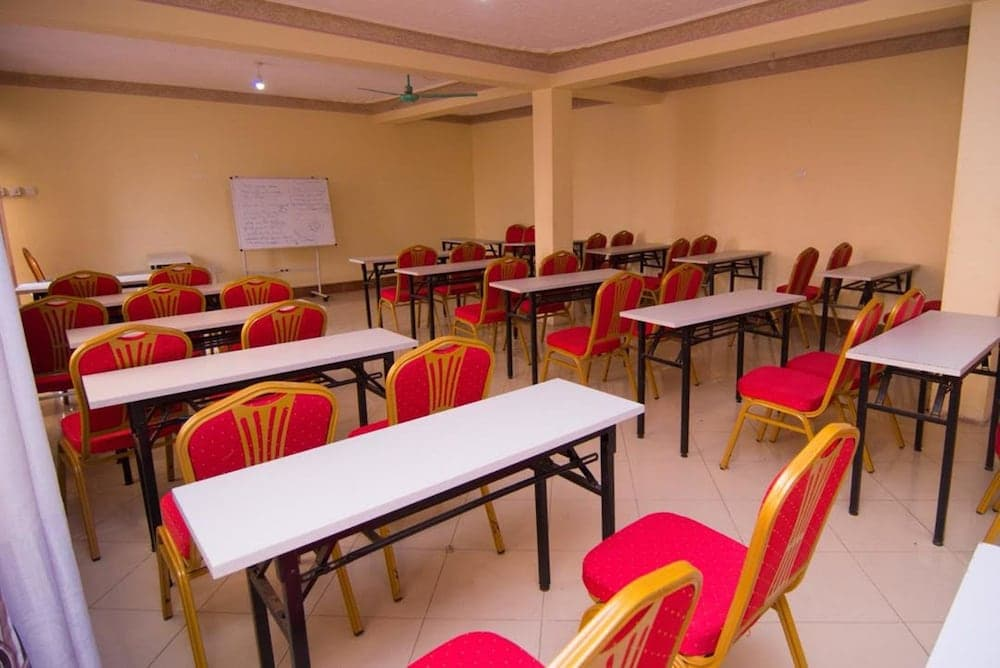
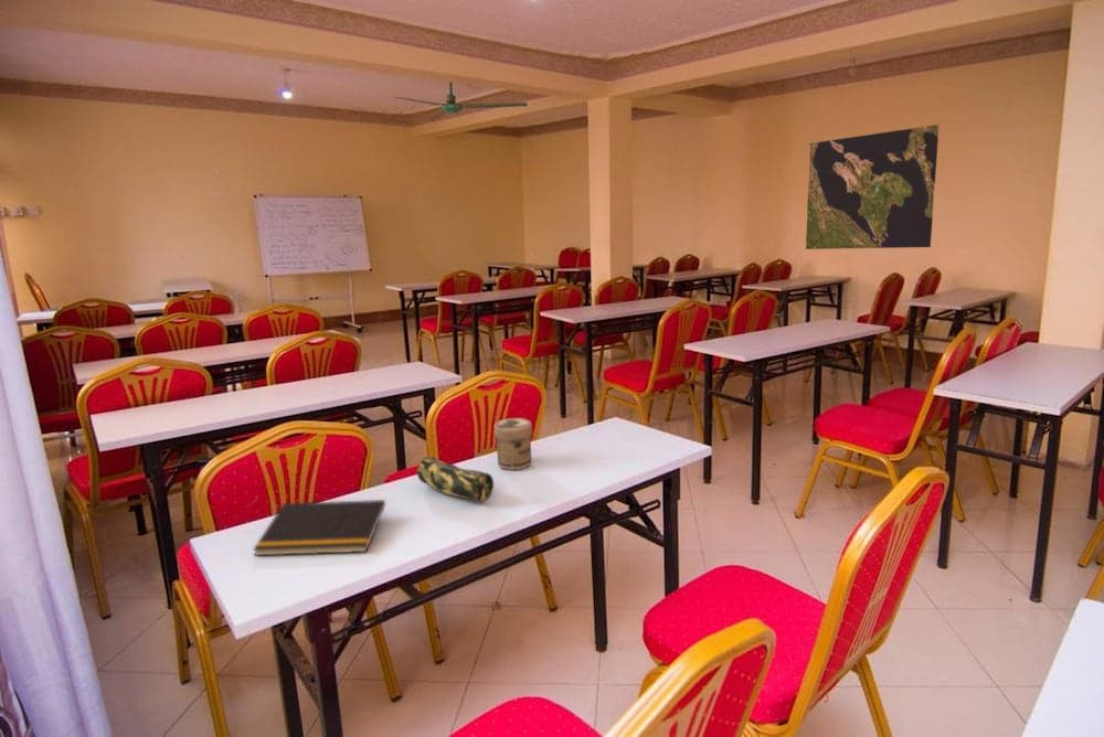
+ pencil case (453, 478)
+ world map (866, 192)
+ notepad (322, 525)
+ jar (513, 444)
